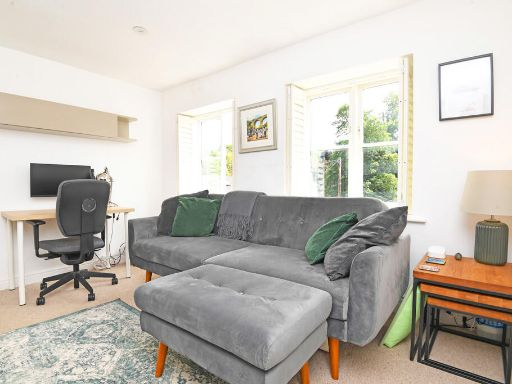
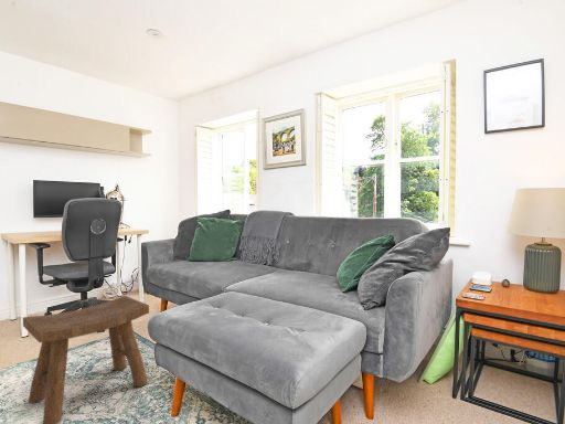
+ stool (88, 333)
